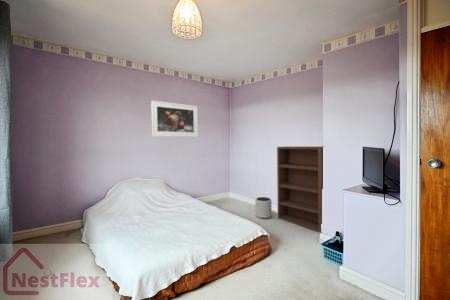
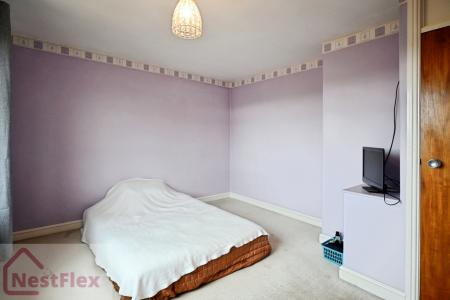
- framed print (176, 120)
- plant pot (263, 207)
- bookcase (301, 185)
